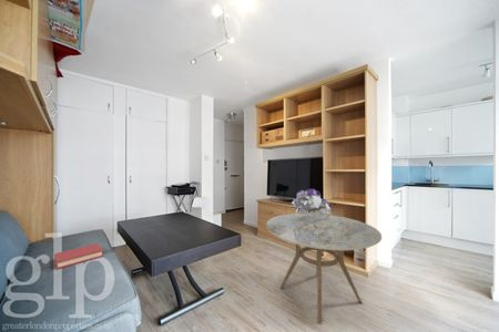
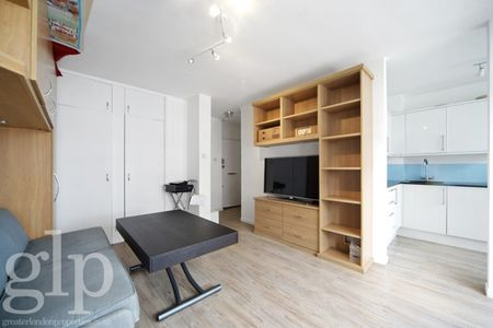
- bouquet (310, 206)
- hardback book (79, 255)
- dining table (318, 260)
